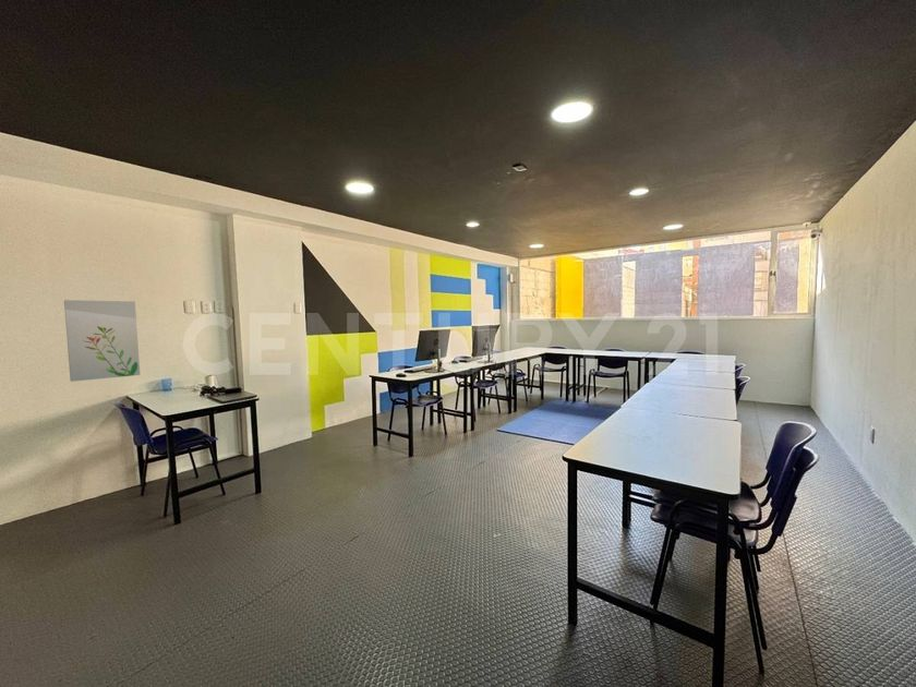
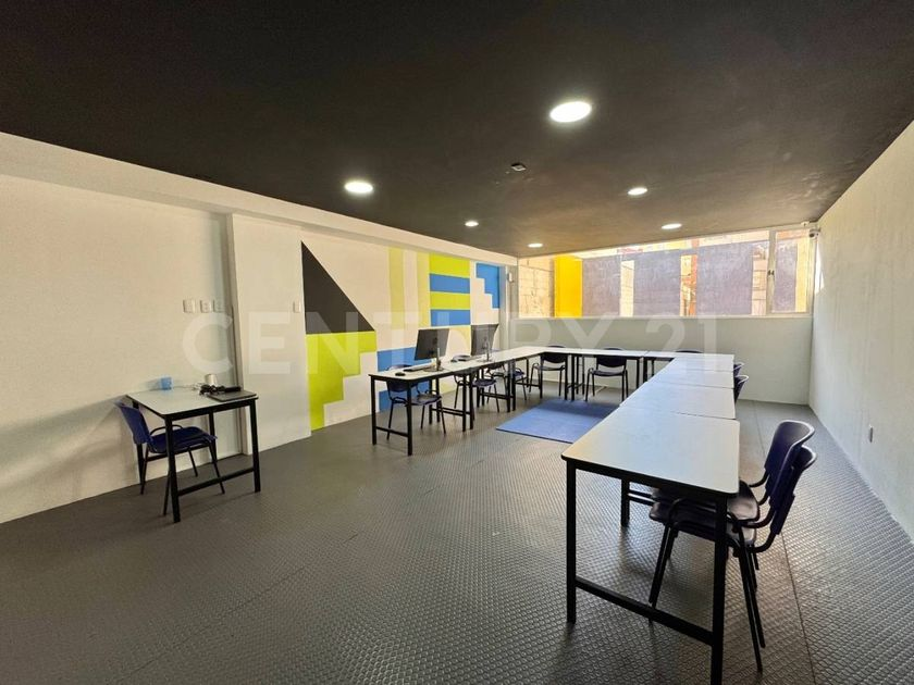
- wall art (104, 339)
